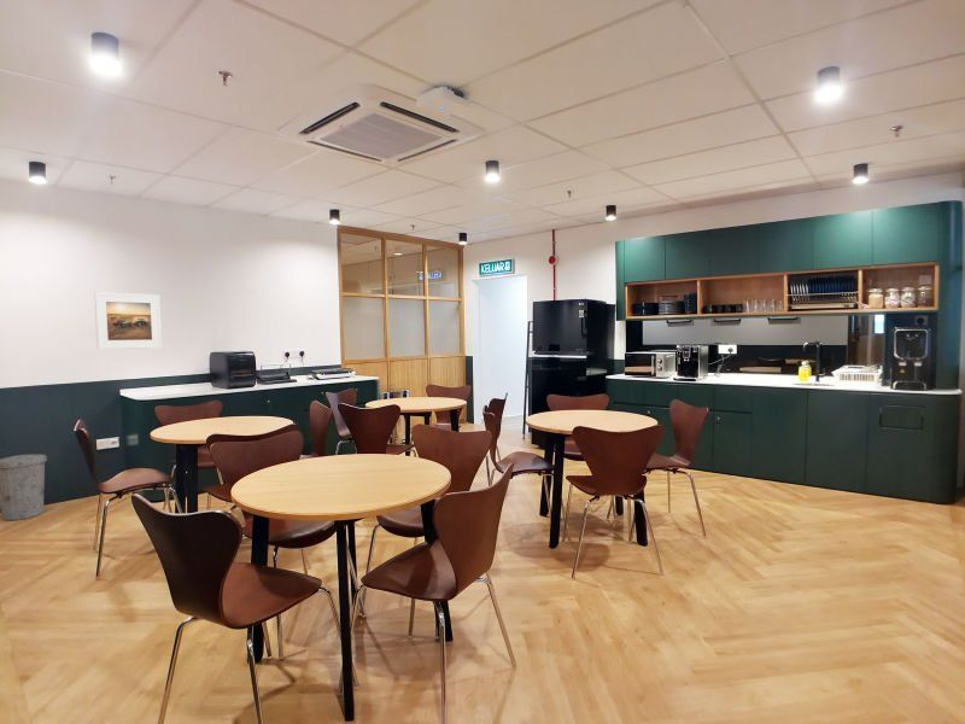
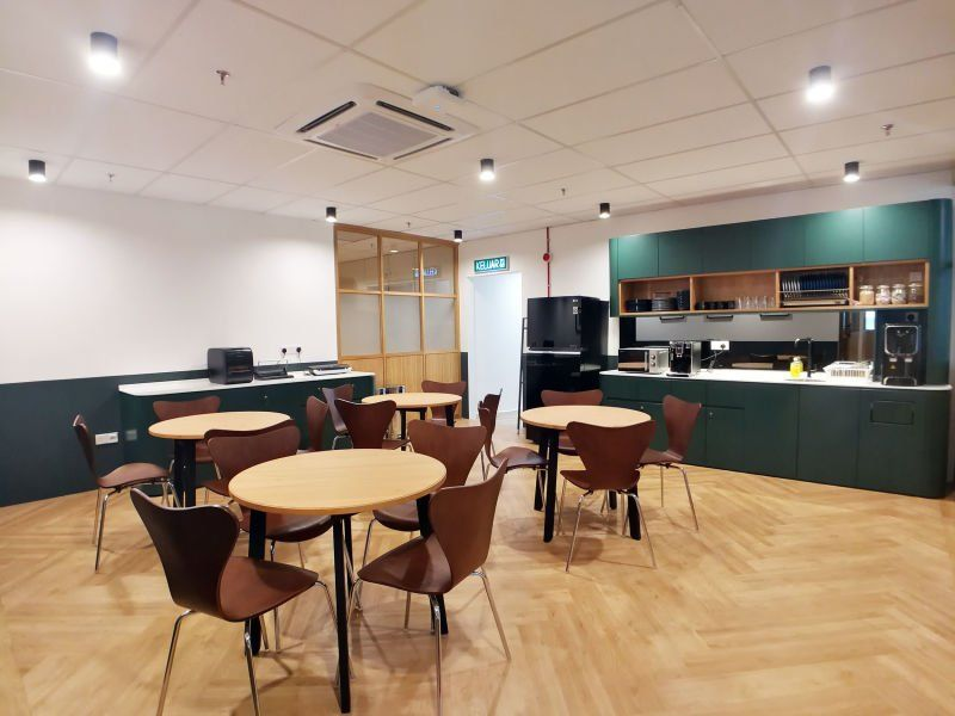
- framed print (129, 321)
- trash can (22, 485)
